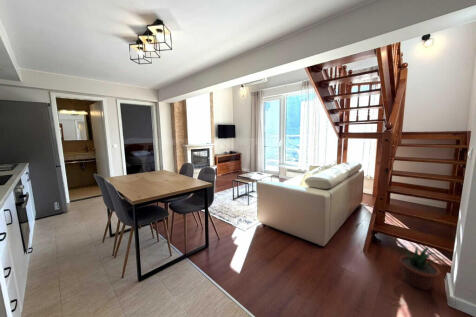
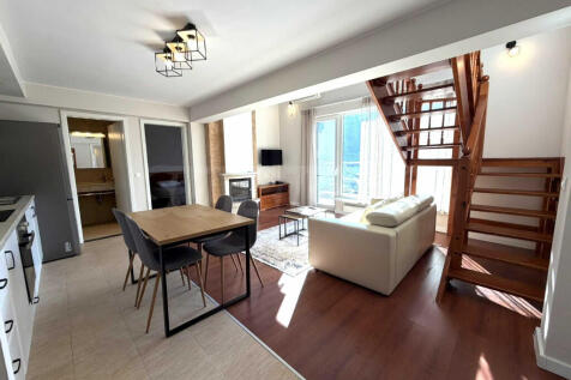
- potted plant (417, 265)
